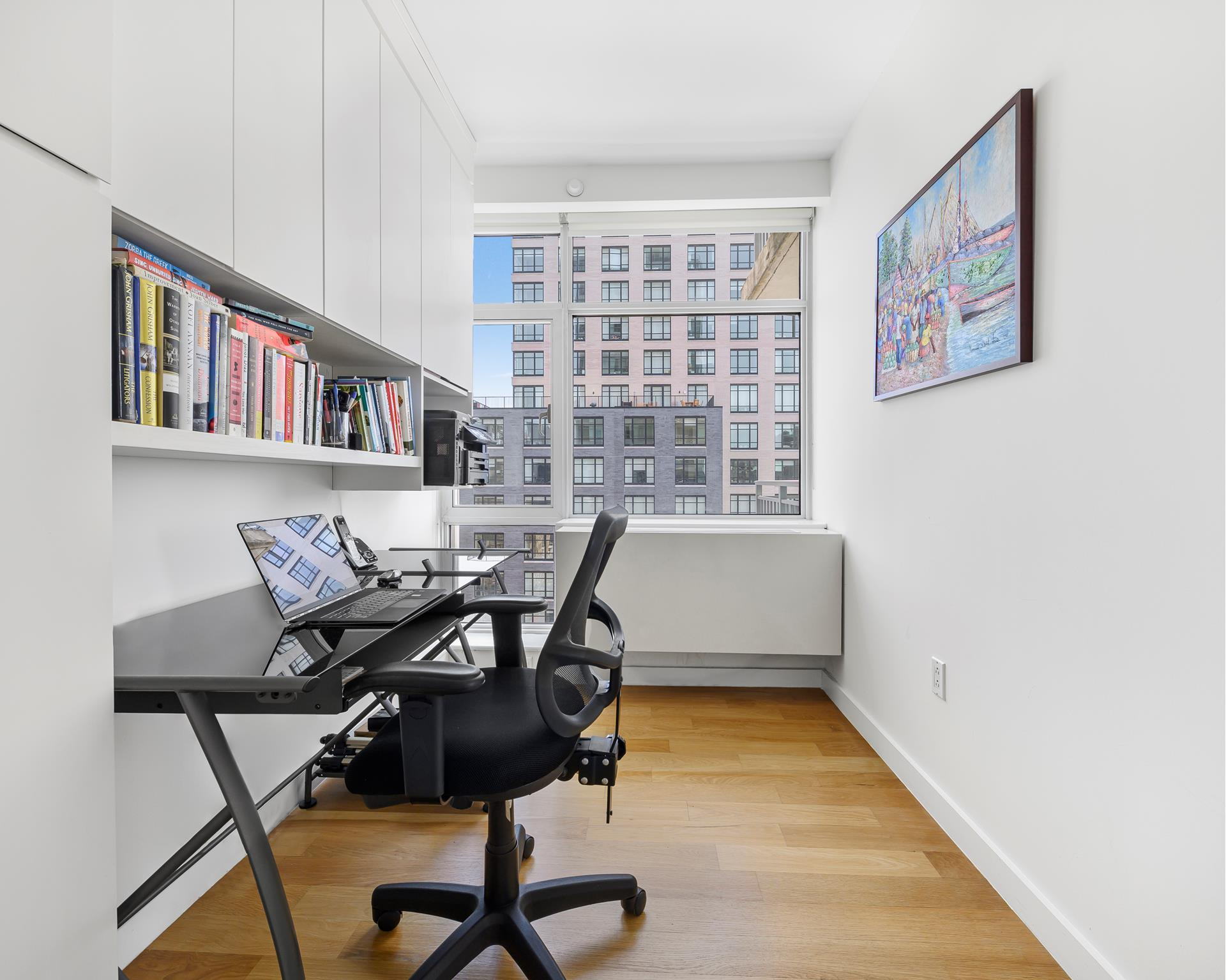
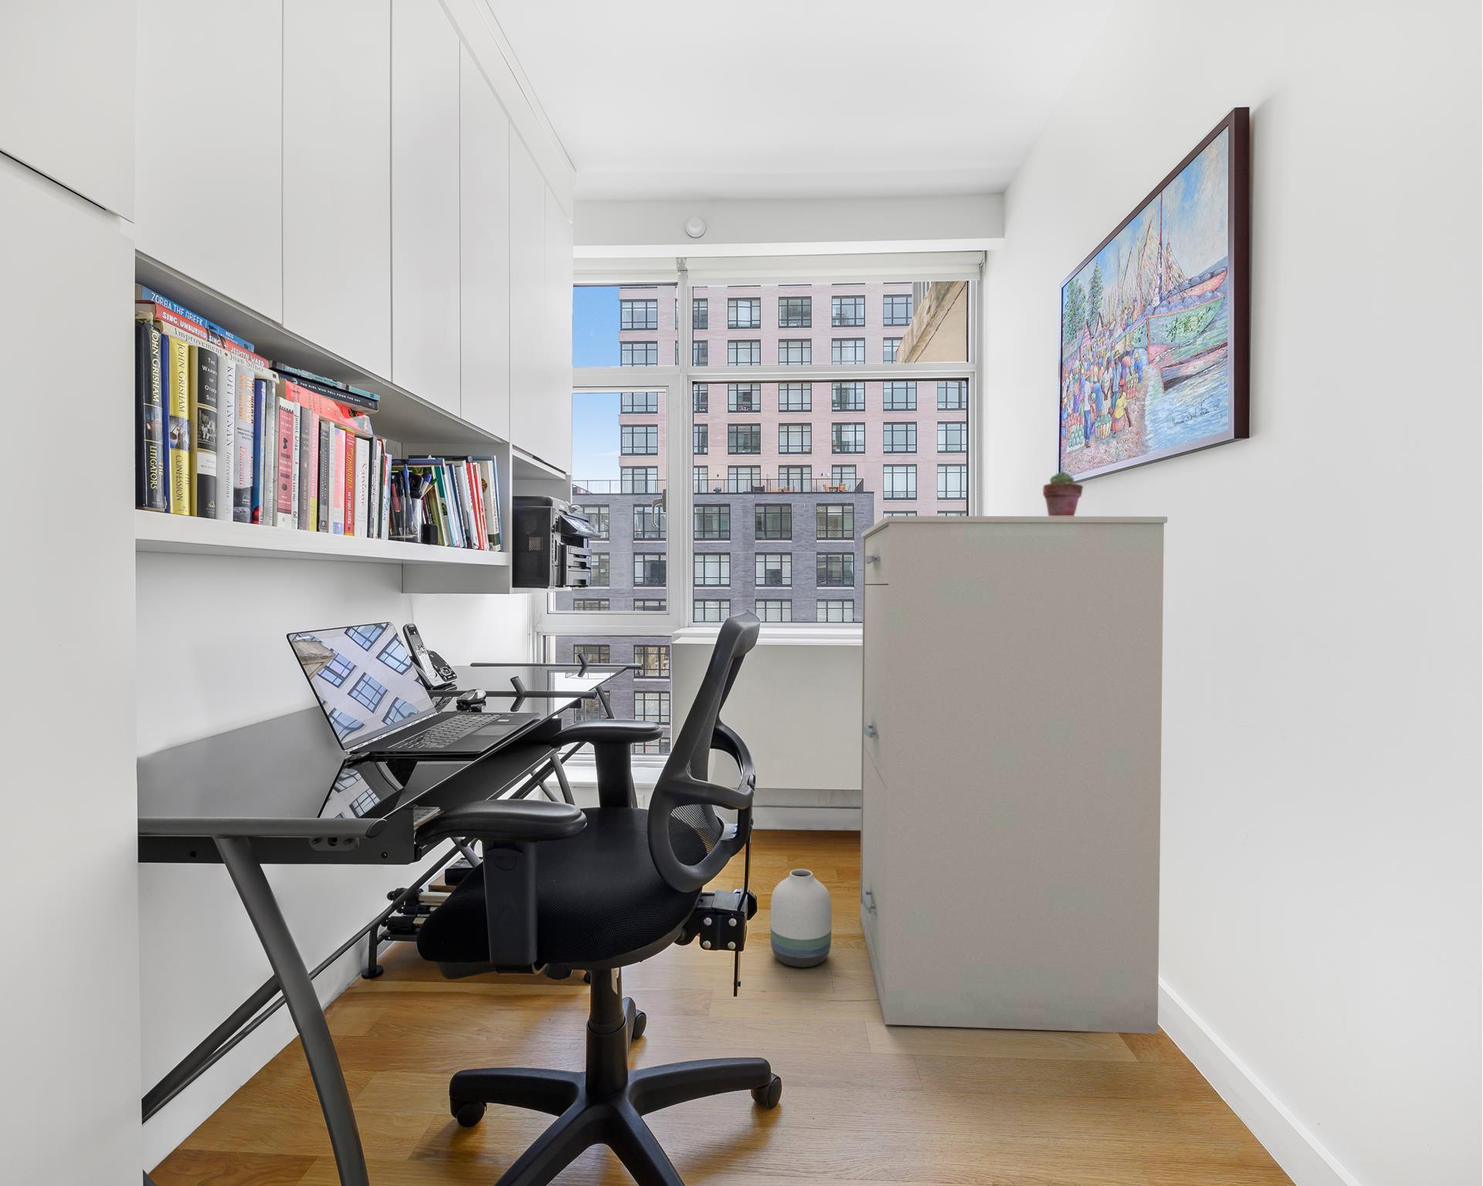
+ filing cabinet (986, 747)
+ potted succulent (1062, 495)
+ vase (801, 916)
